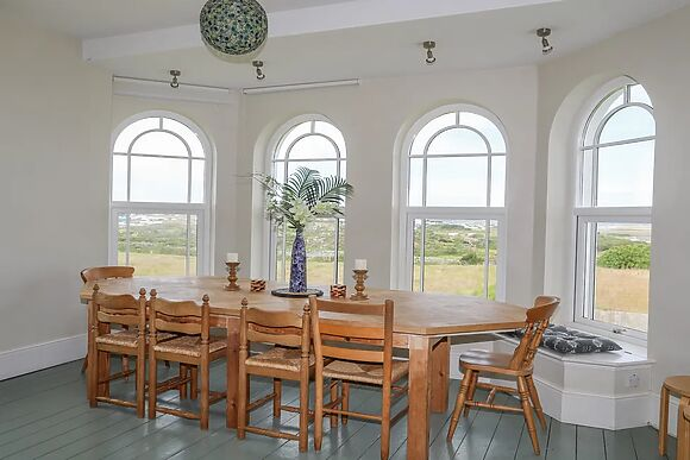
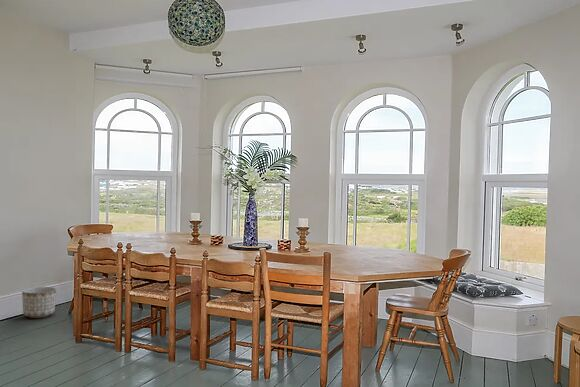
+ planter (39, 302)
